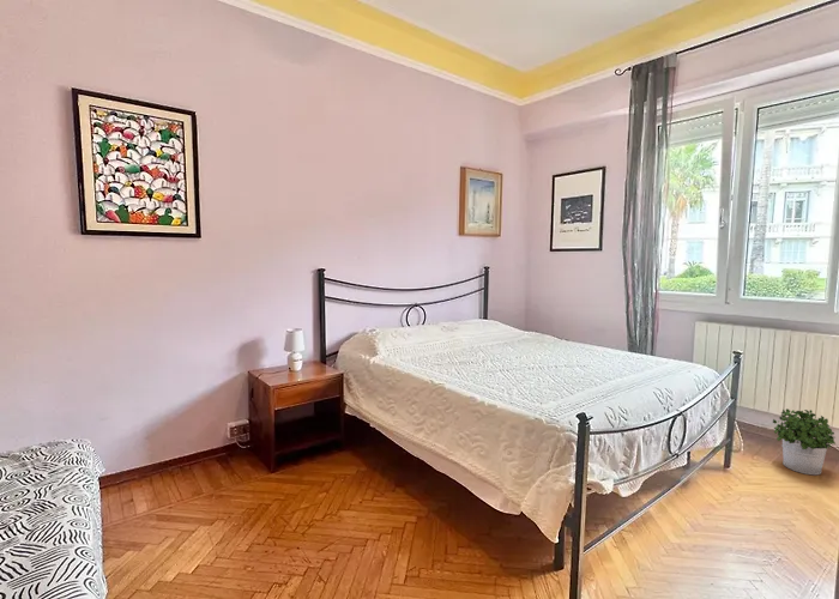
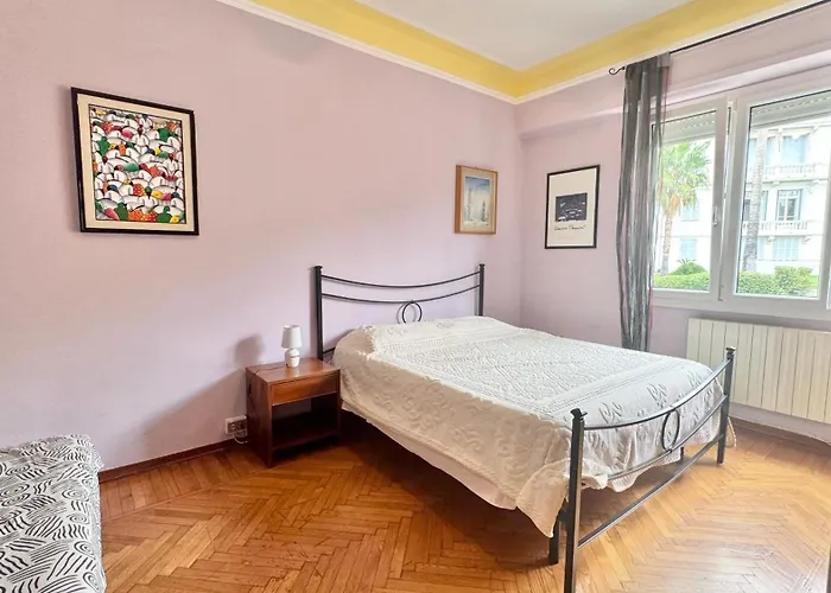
- potted plant (799, 438)
